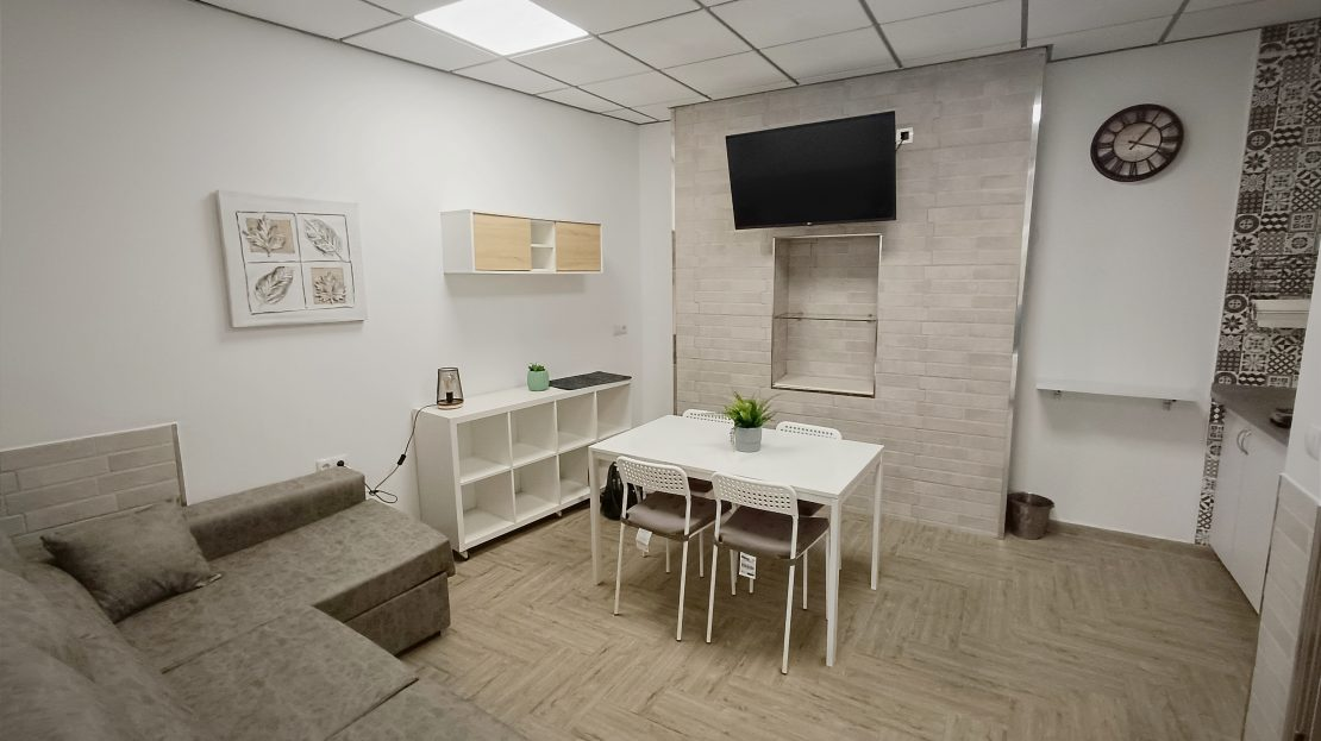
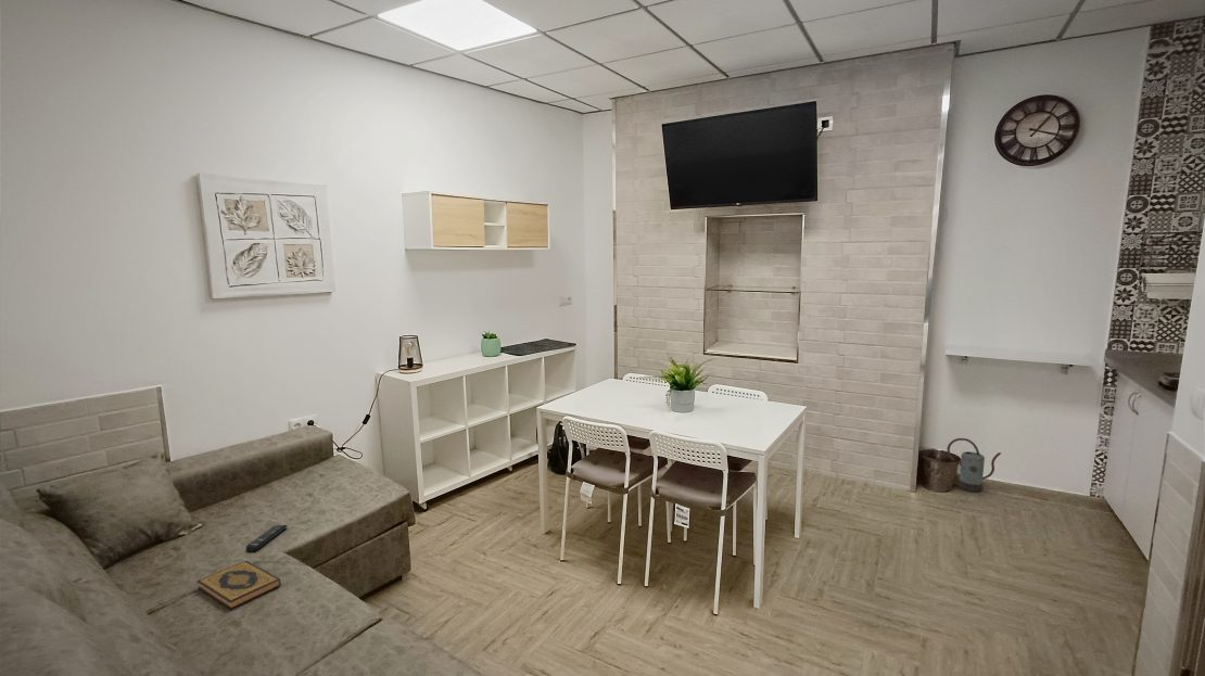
+ watering can (973, 463)
+ remote control (267, 536)
+ hardback book (239, 583)
